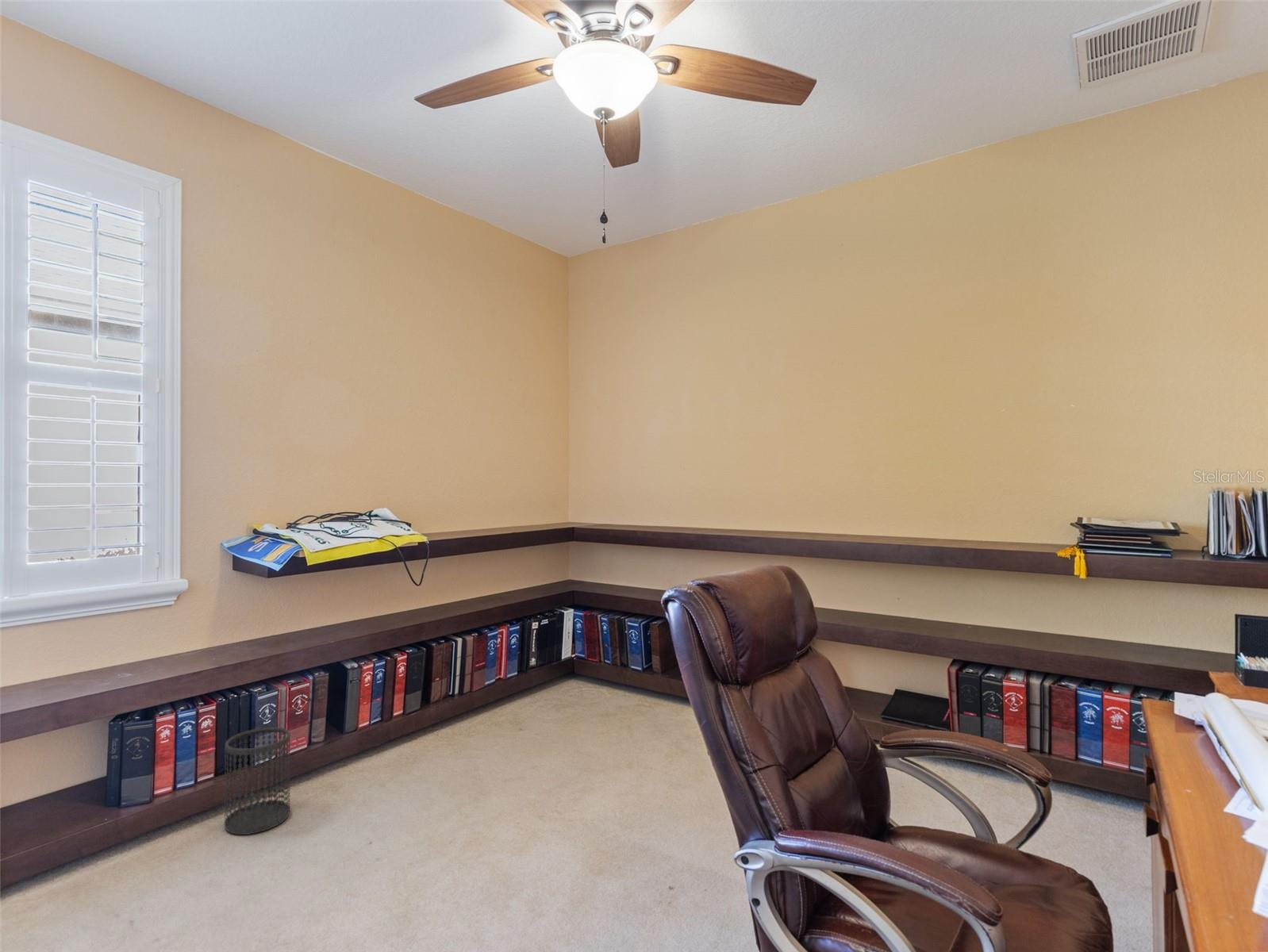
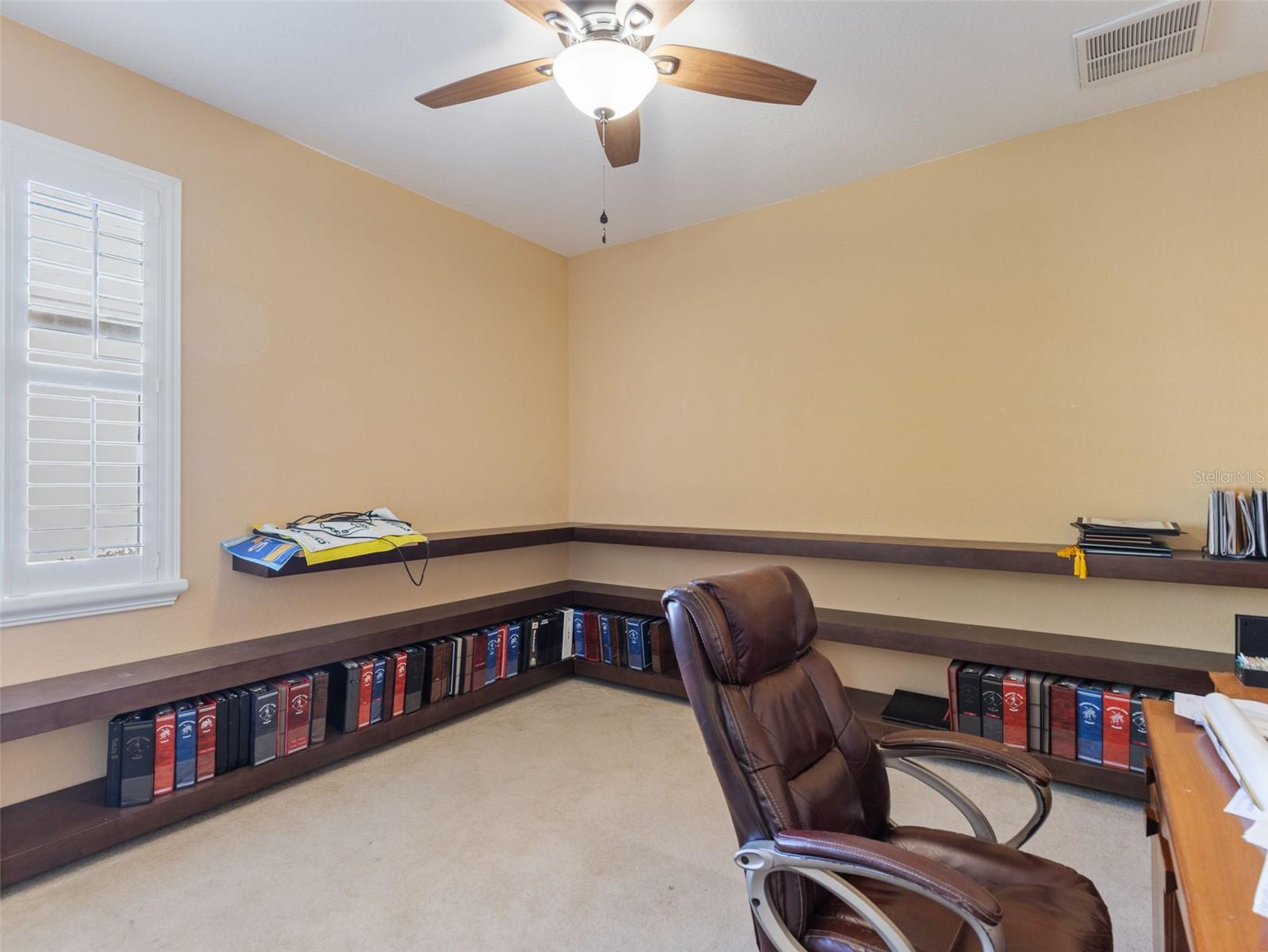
- wastebasket (257, 778)
